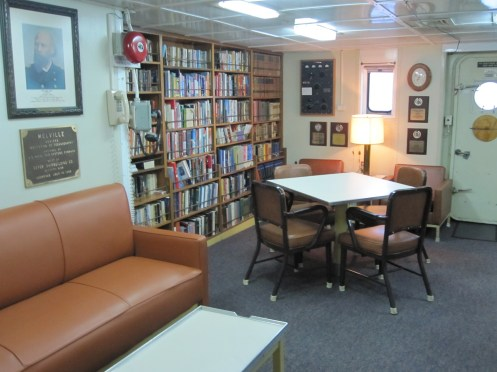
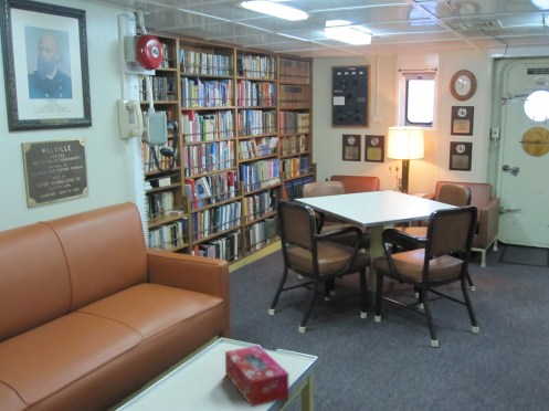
+ tissue box (255, 373)
